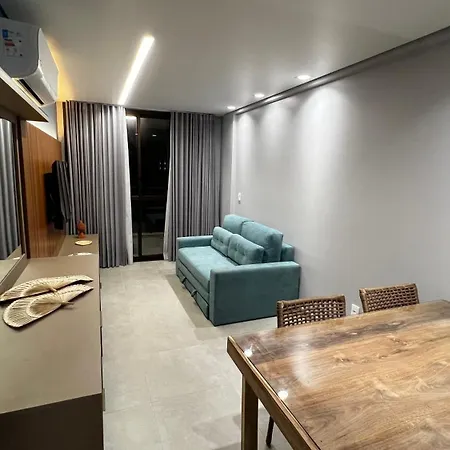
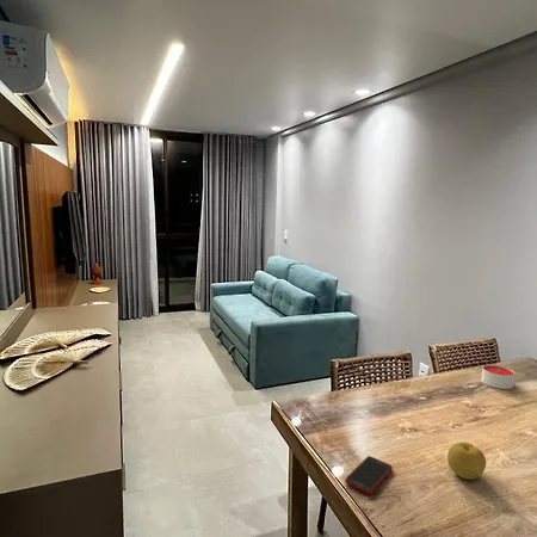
+ cell phone (369, 474)
+ candle (498, 376)
+ fruit (465, 459)
